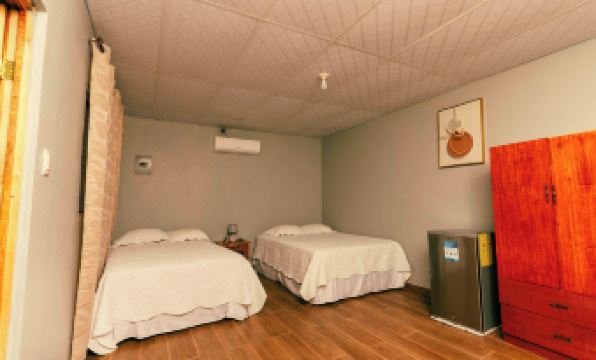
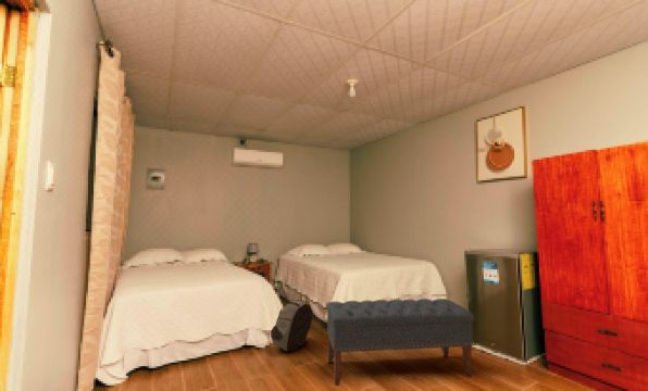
+ bench (396, 336)
+ backpack (292, 323)
